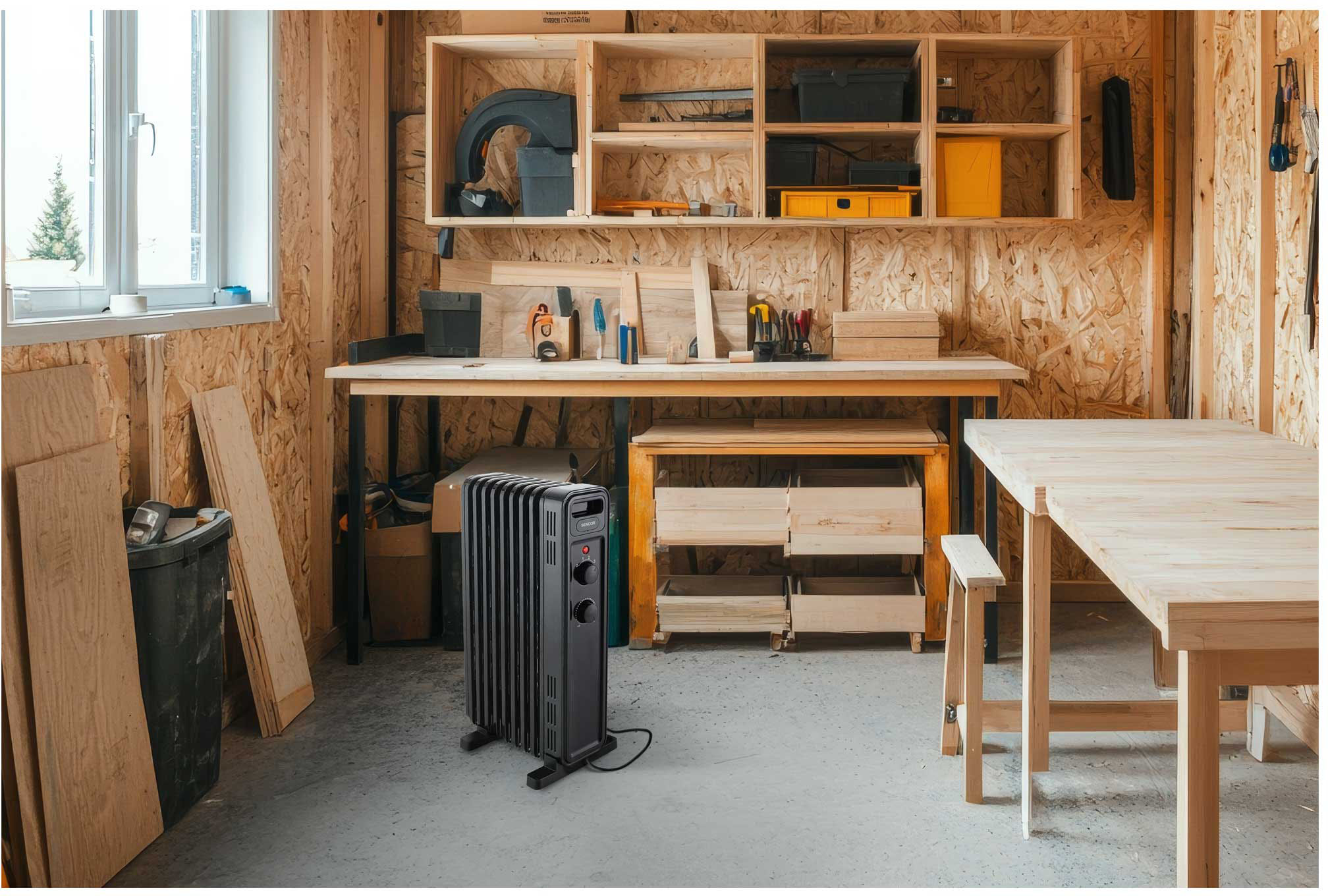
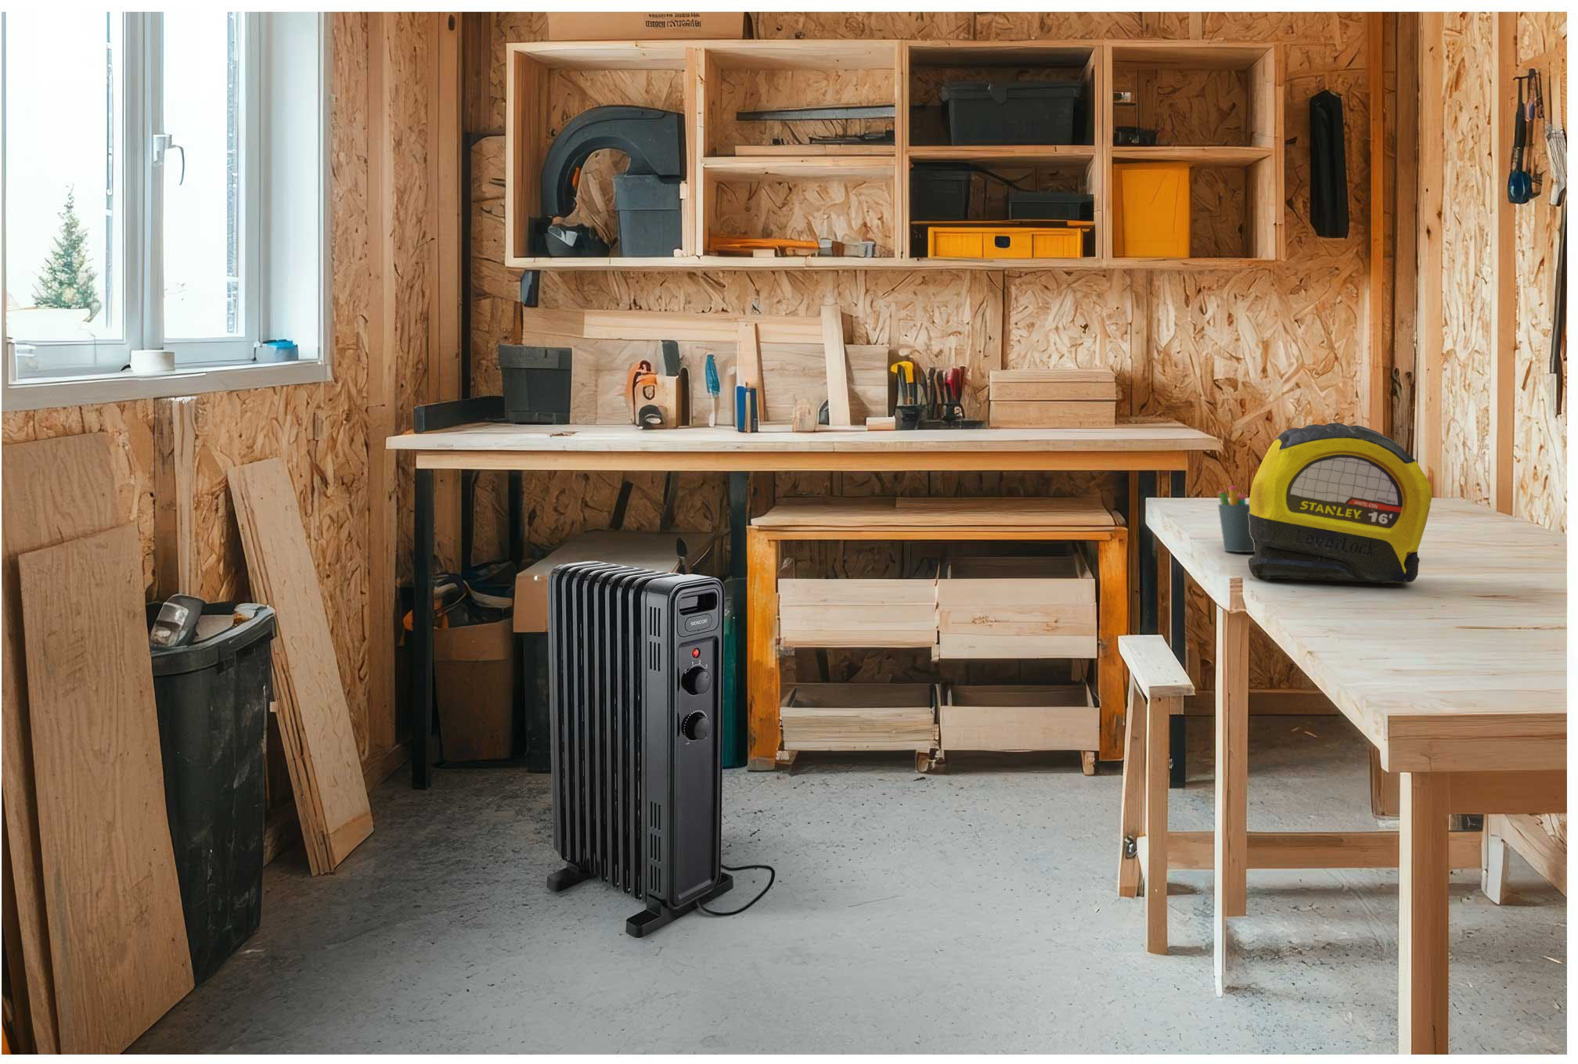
+ pen holder (1242, 515)
+ tape measure (1336, 501)
